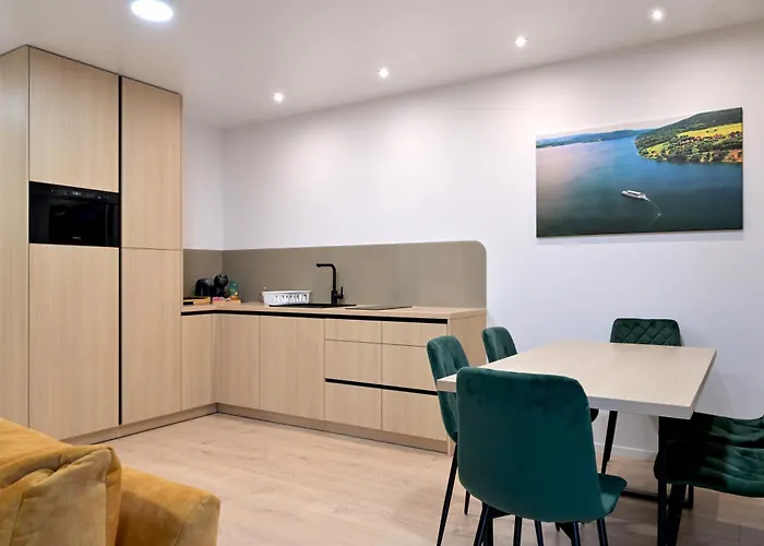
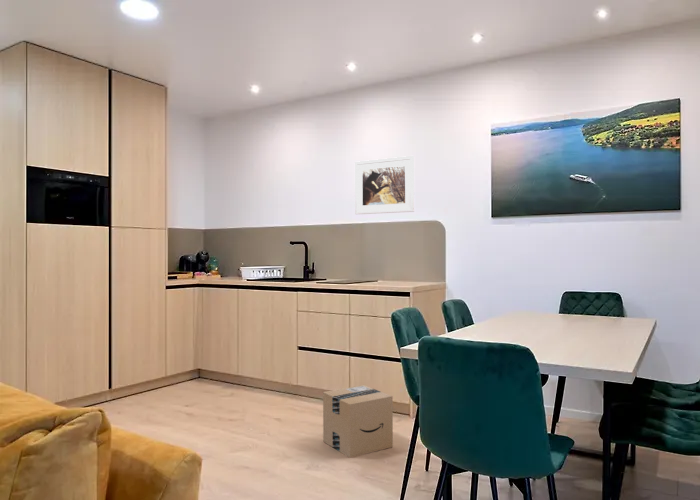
+ cardboard box (357, 419)
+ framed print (383, 186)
